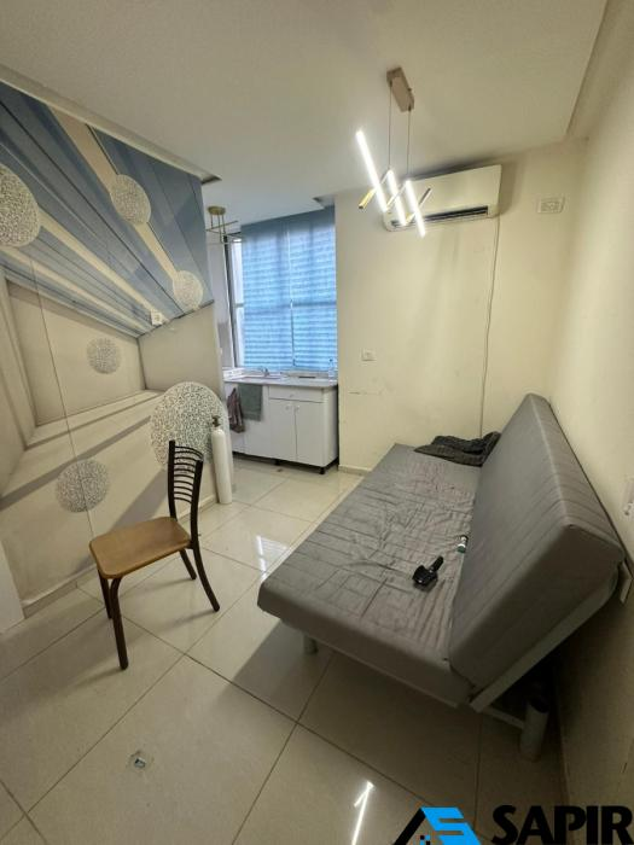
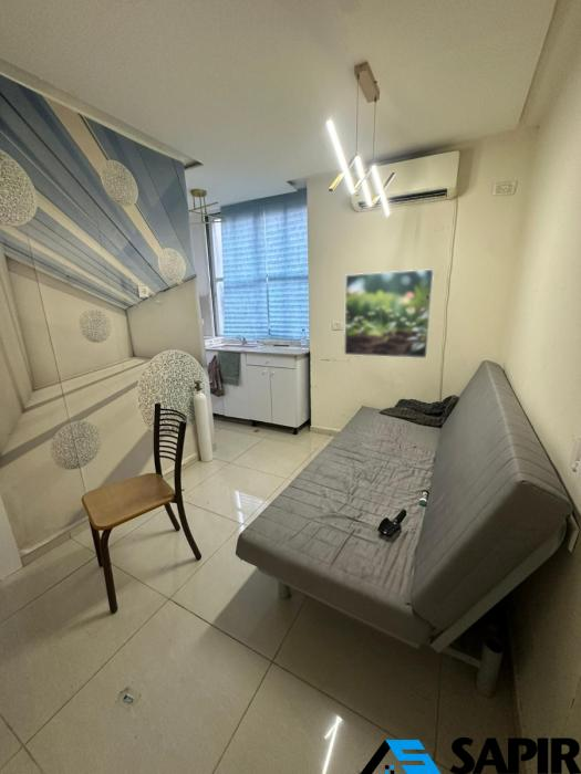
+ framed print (385, 315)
